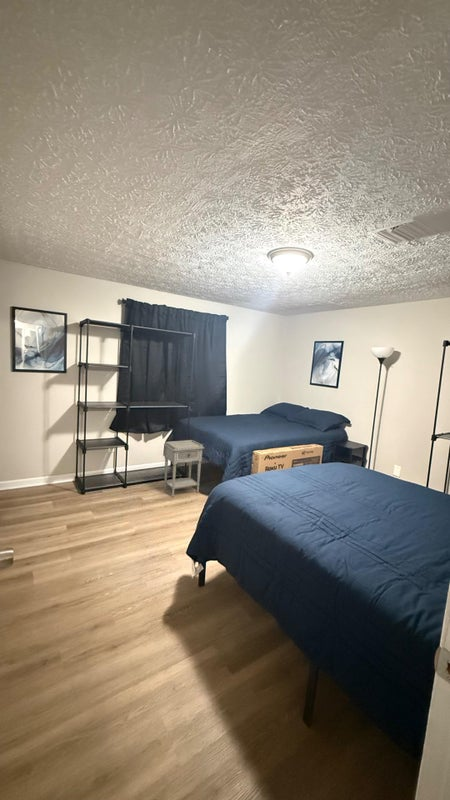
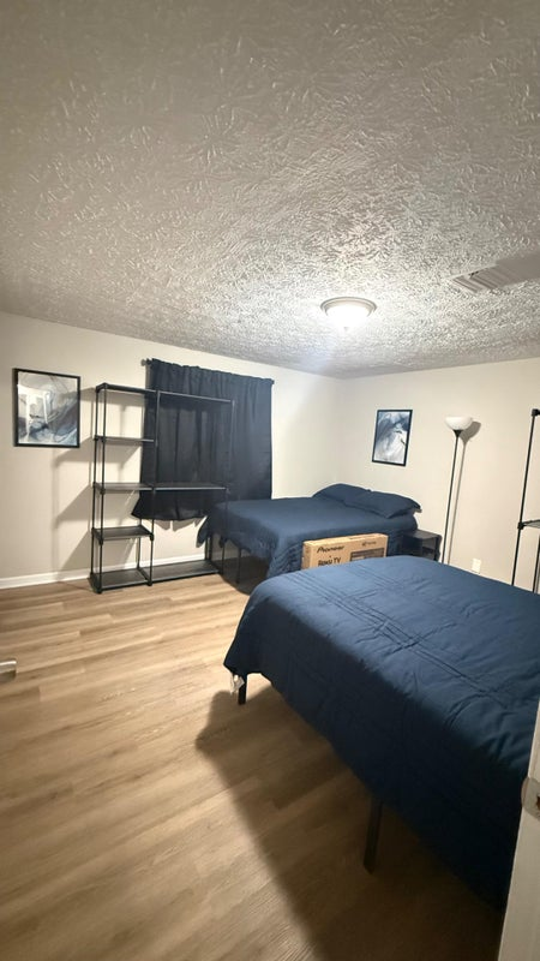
- nightstand (181, 462)
